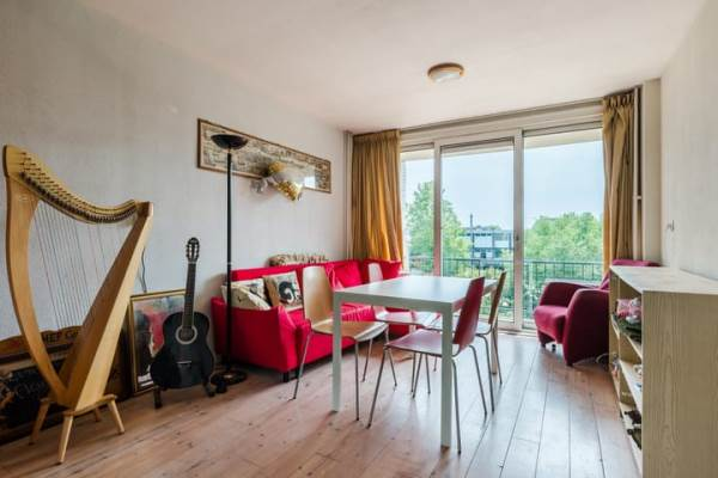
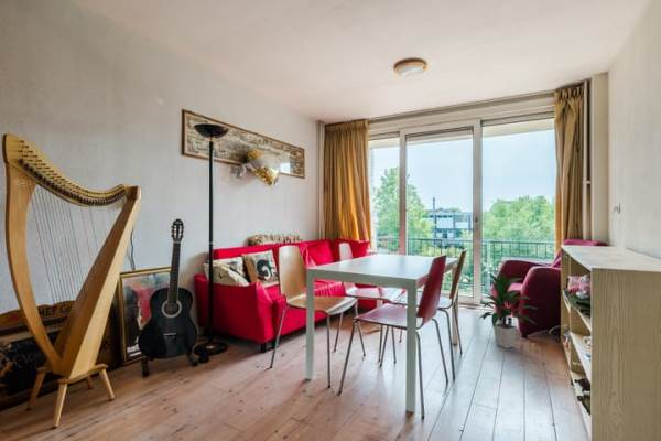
+ indoor plant (503, 308)
